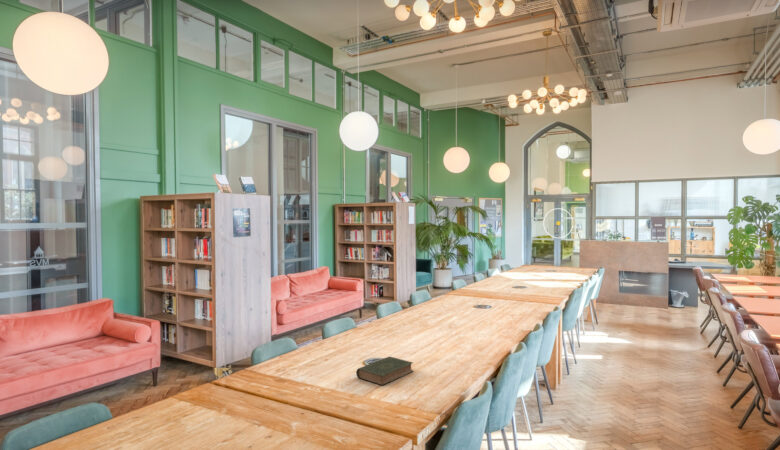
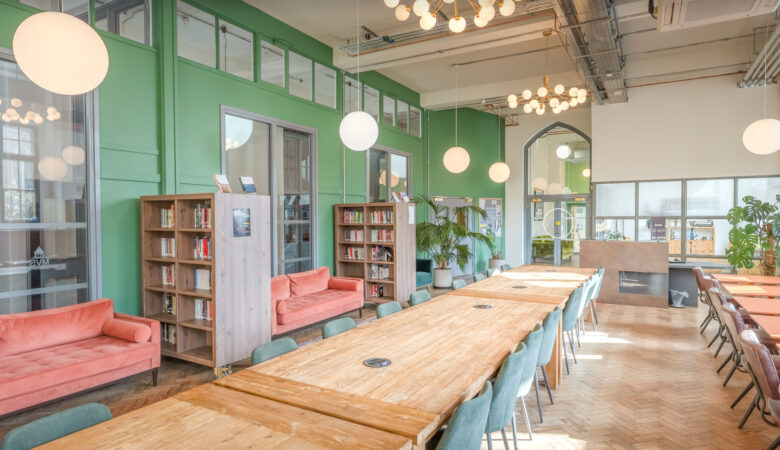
- book (385, 369)
